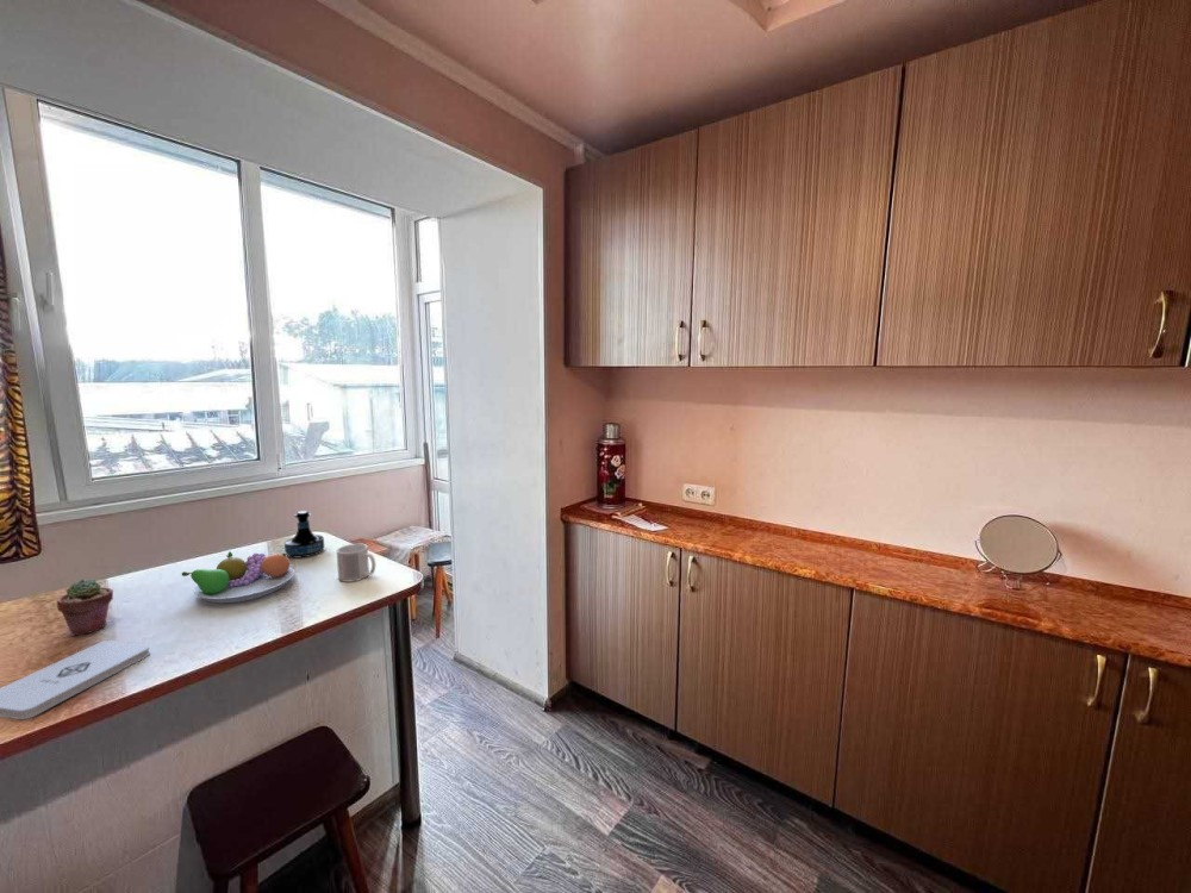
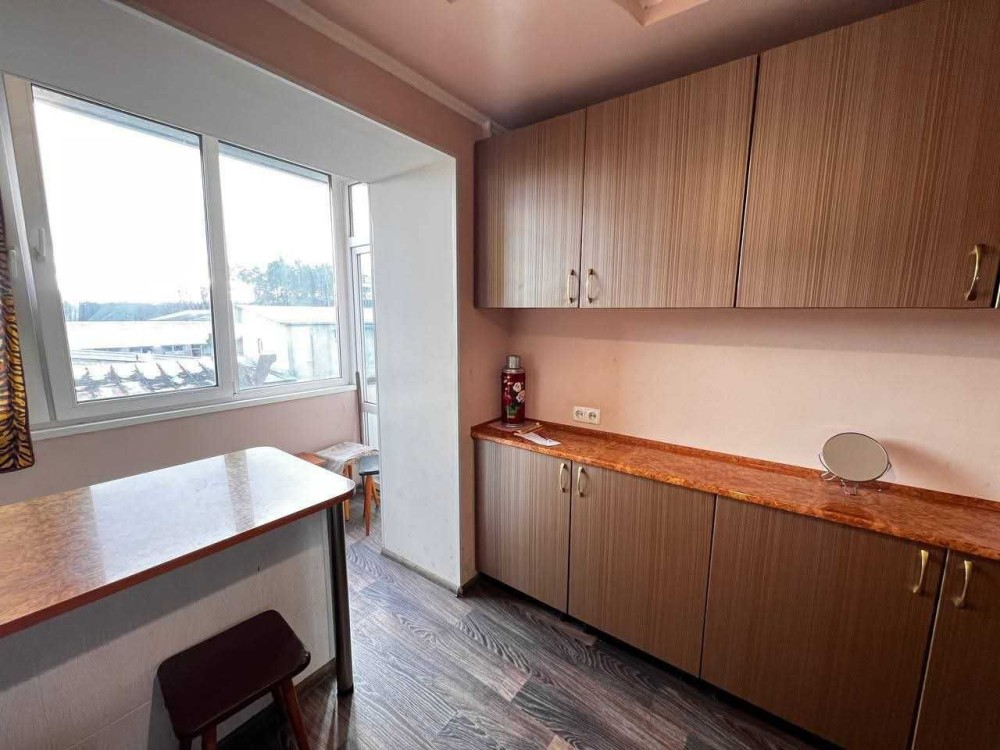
- tequila bottle (304, 532)
- mug (357, 562)
- fruit bowl (242, 573)
- potted succulent (86, 604)
- notepad (69, 675)
